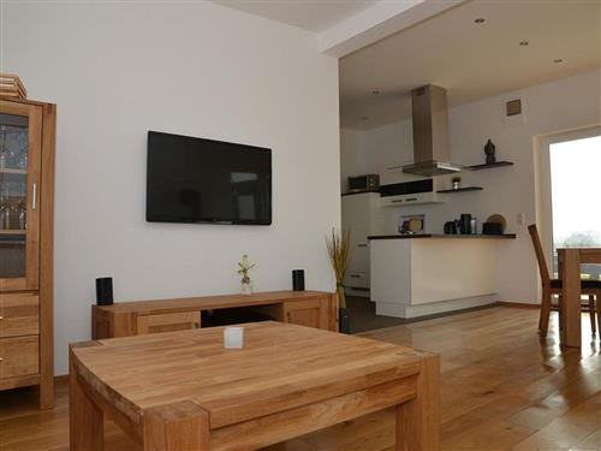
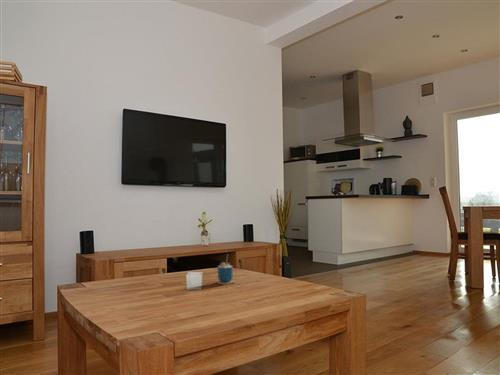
+ cup (225, 268)
